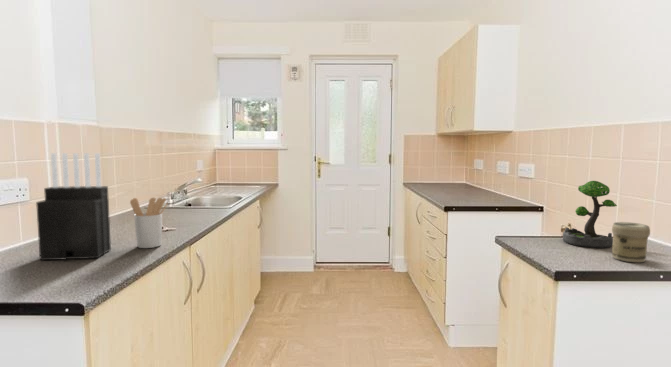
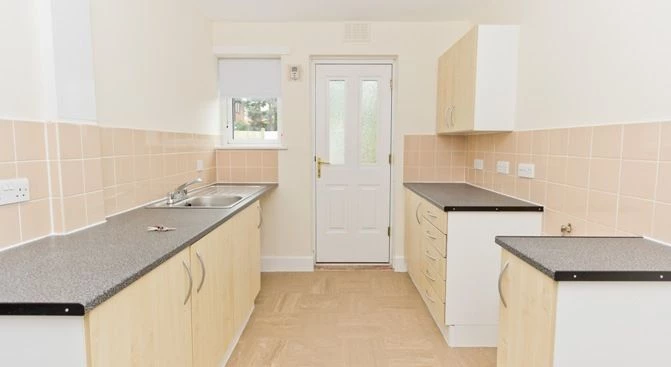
- knife block (72, 205)
- jar (629, 241)
- plant (589, 212)
- utensil holder (151, 220)
